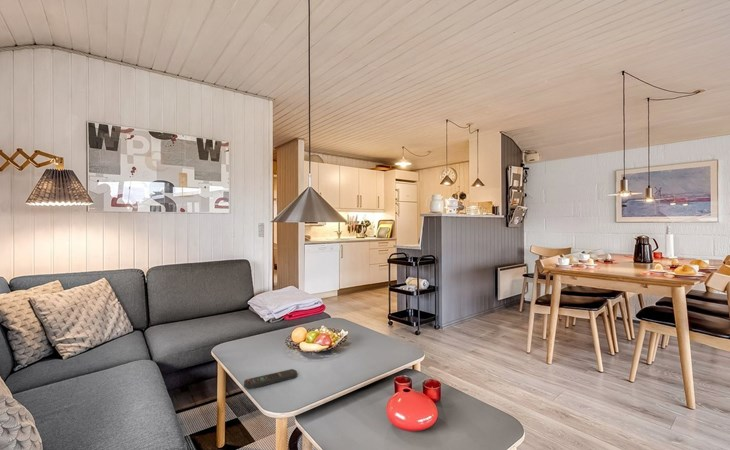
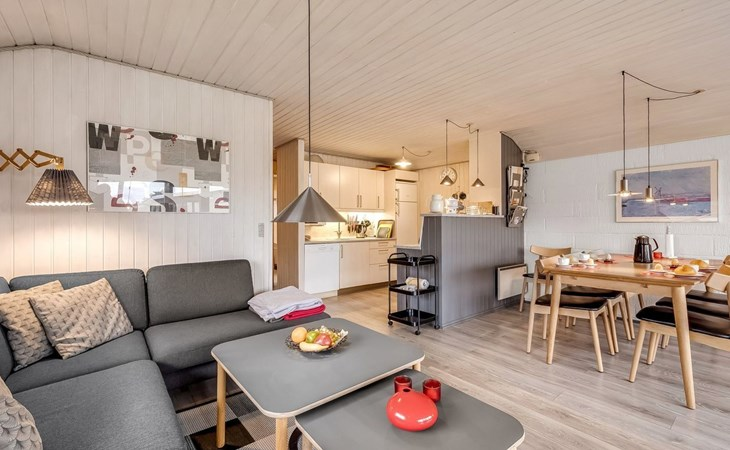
- remote control (271, 378)
